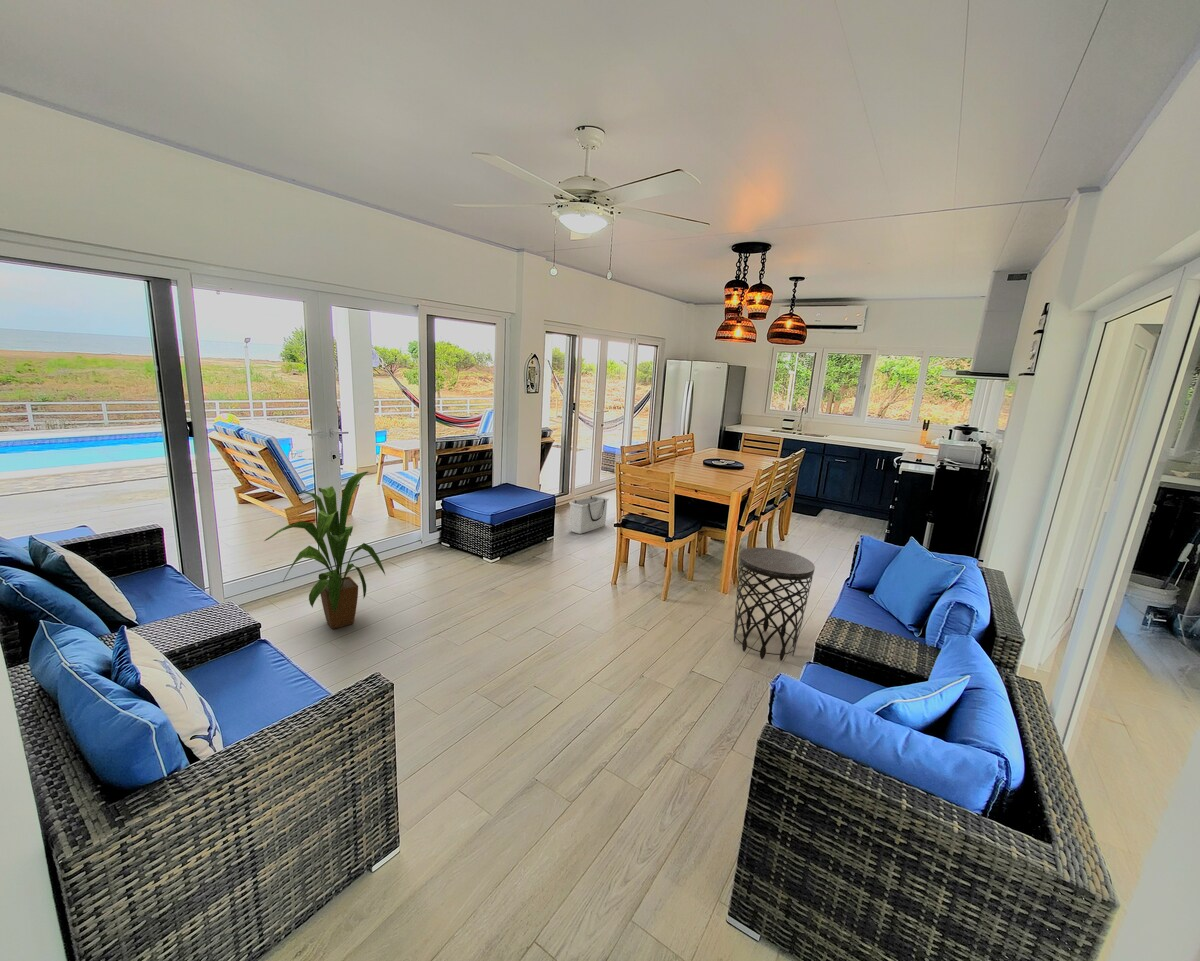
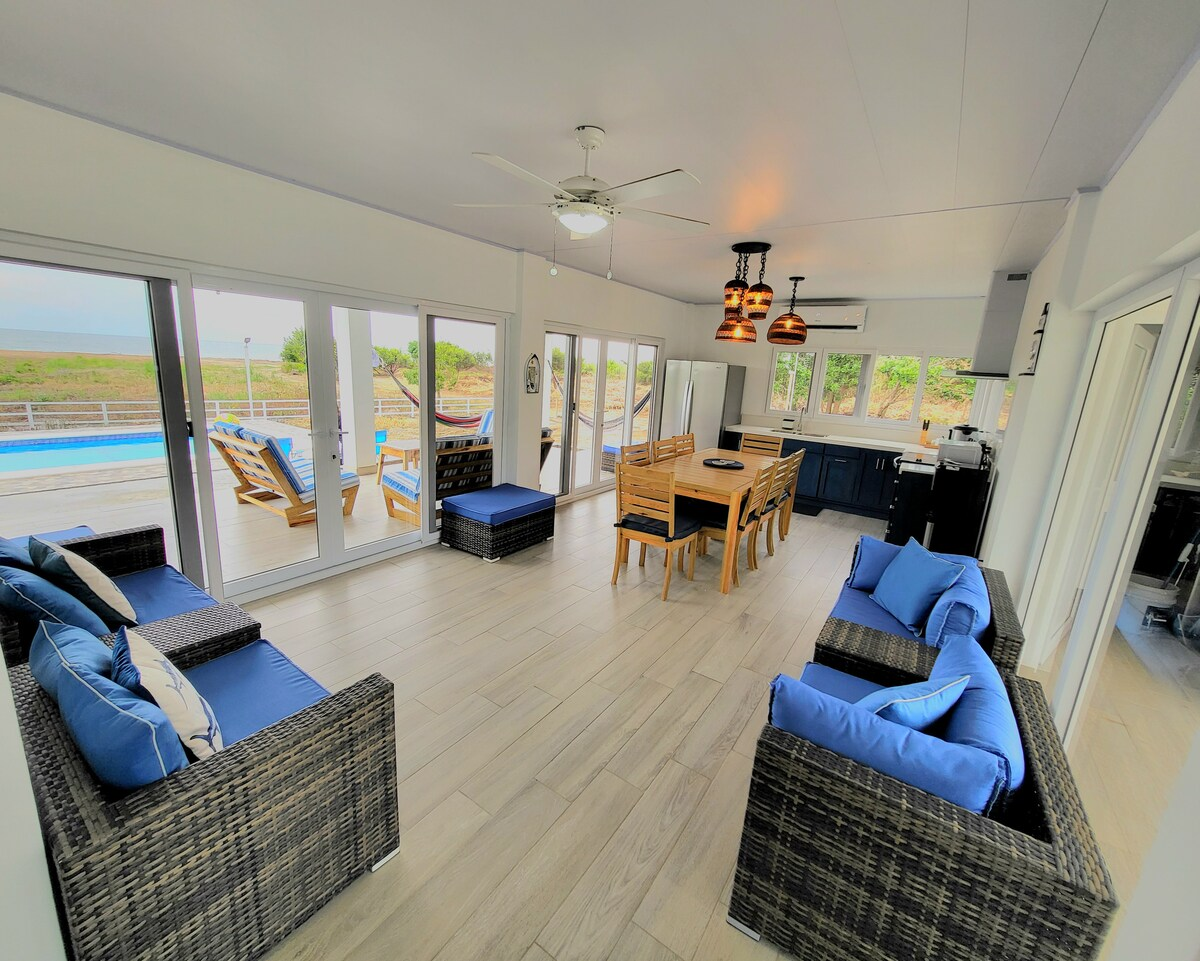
- house plant (321, 554)
- side table (769, 602)
- storage bin (588, 514)
